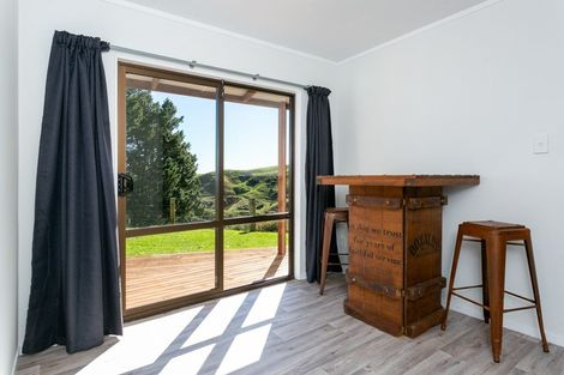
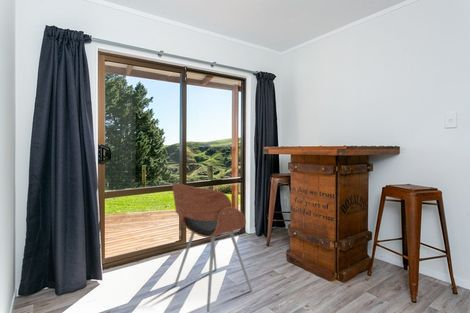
+ chair (212, 234)
